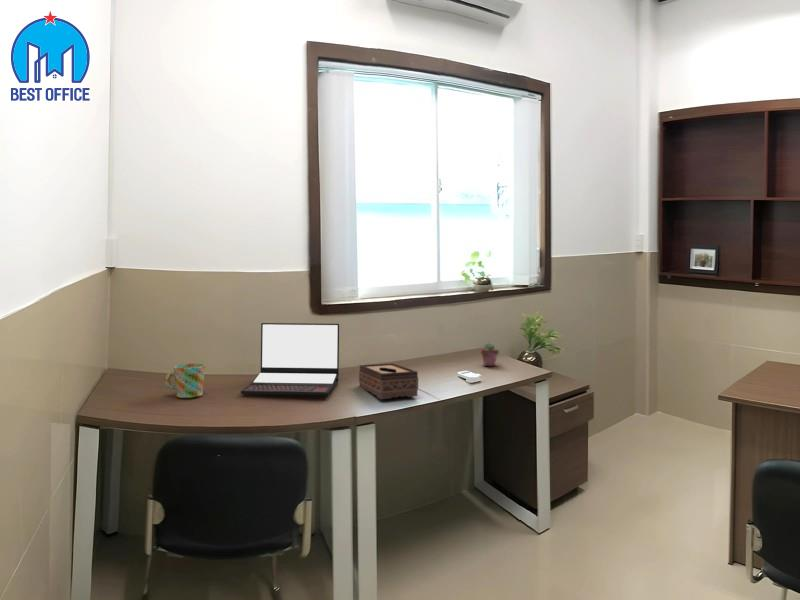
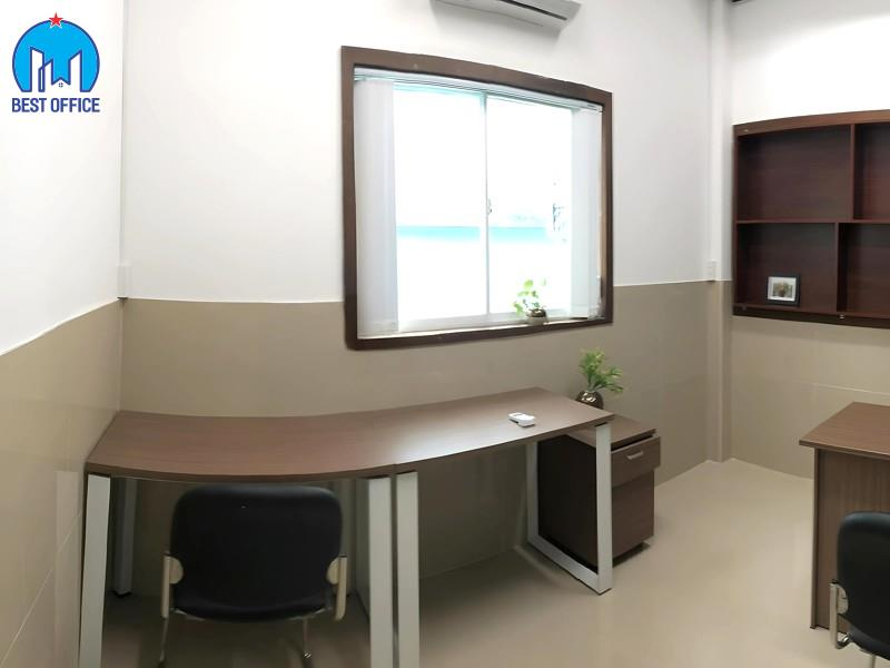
- potted succulent (489, 353)
- laptop (292, 357)
- mug (185, 380)
- tissue box (387, 380)
